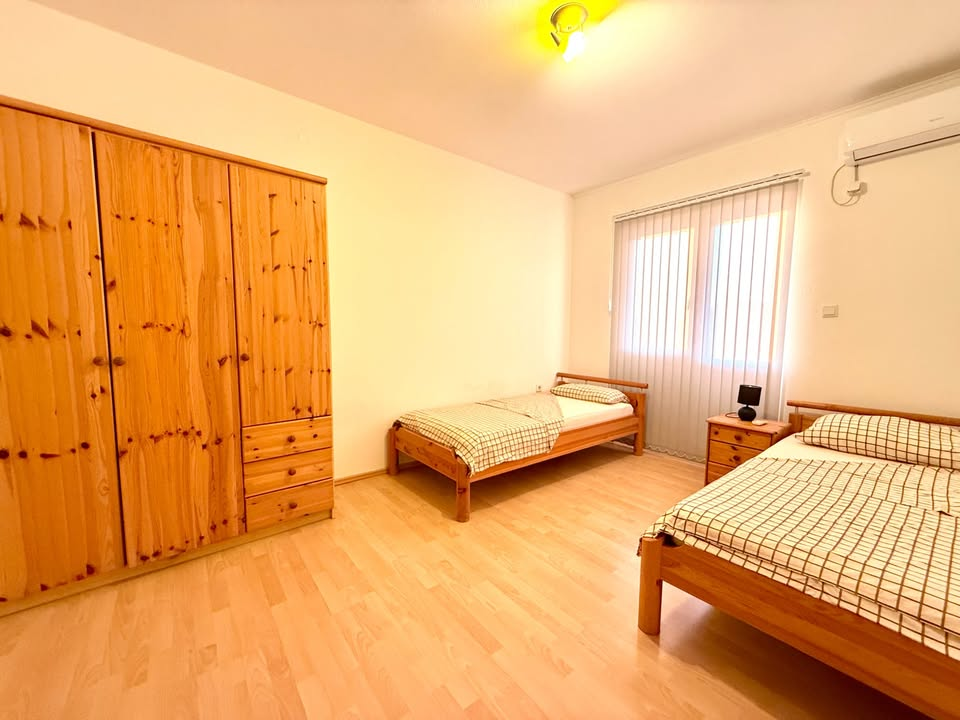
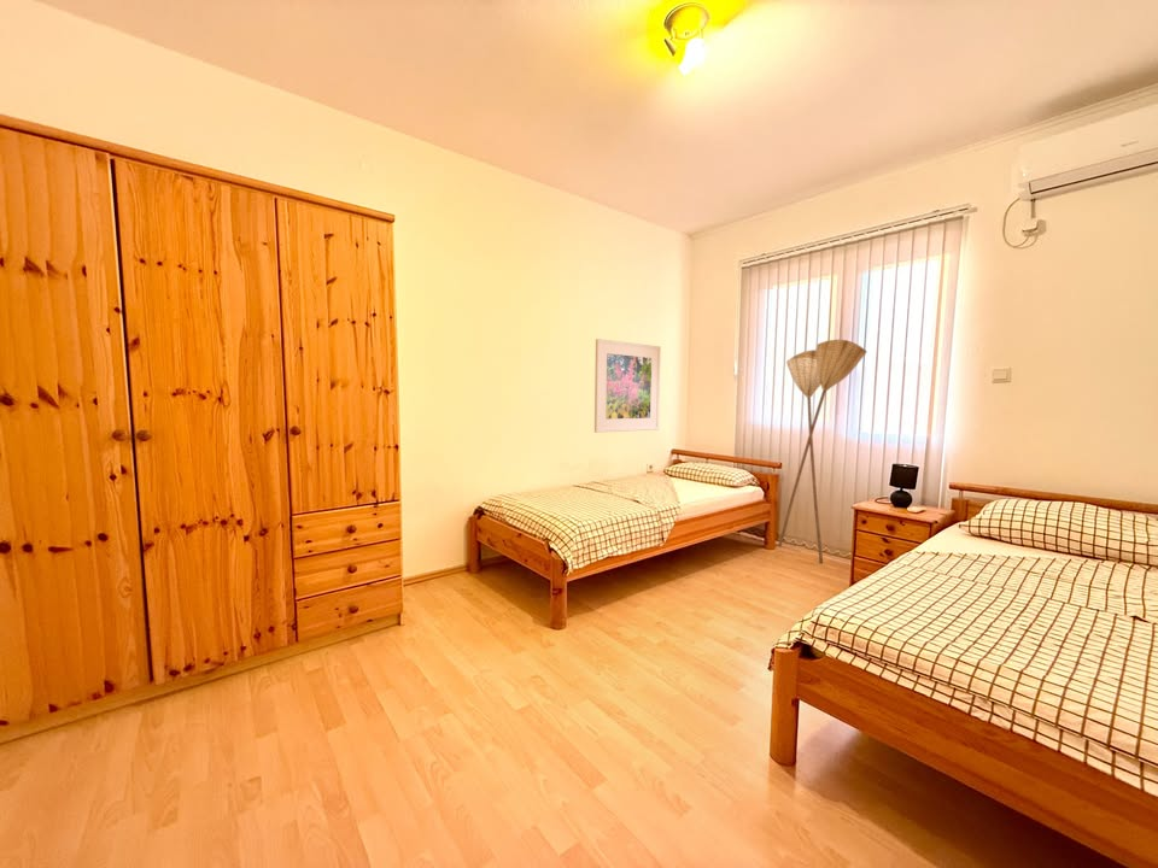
+ floor lamp (813, 453)
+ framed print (628, 387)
